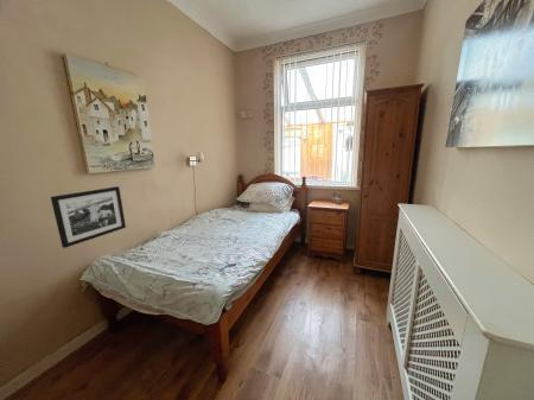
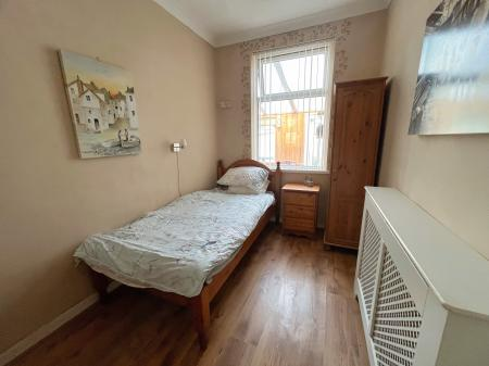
- picture frame (93, 214)
